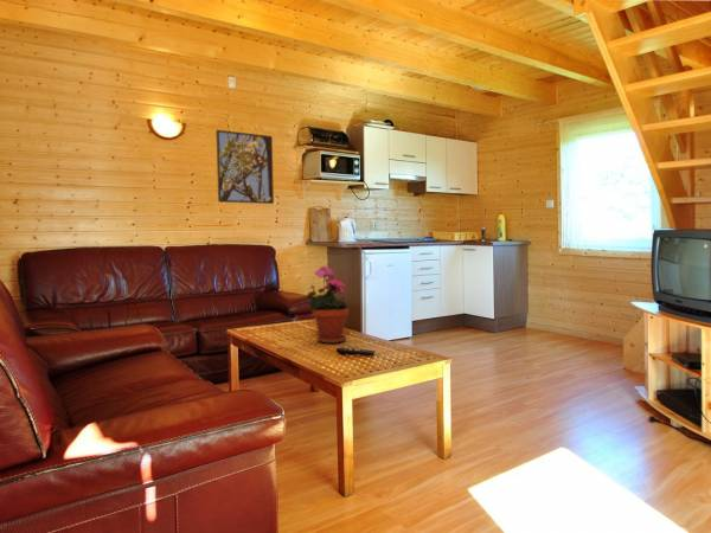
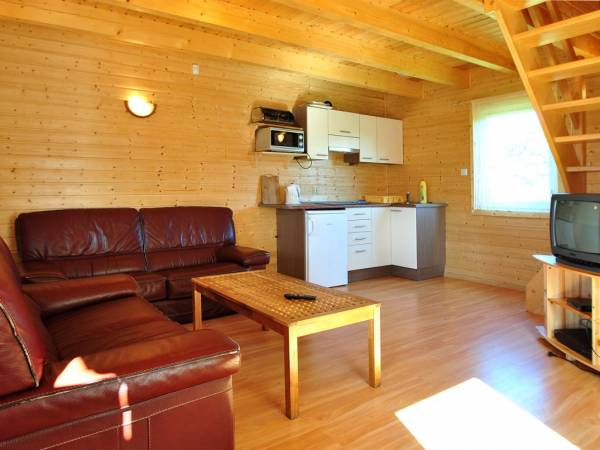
- potted plant (328, 303)
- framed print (245, 167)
